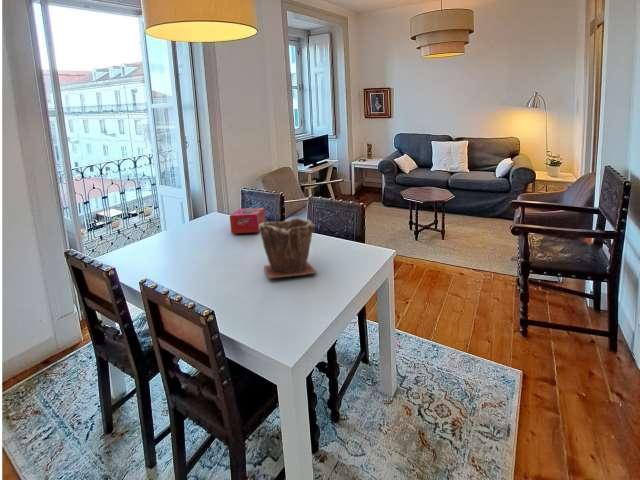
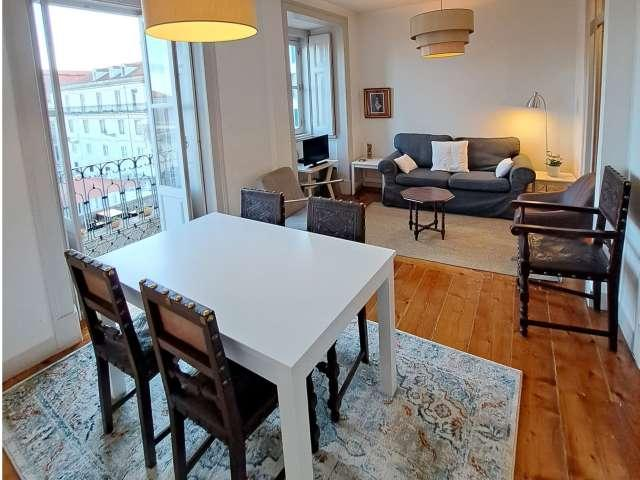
- tissue box (248, 219)
- plant pot (287, 245)
